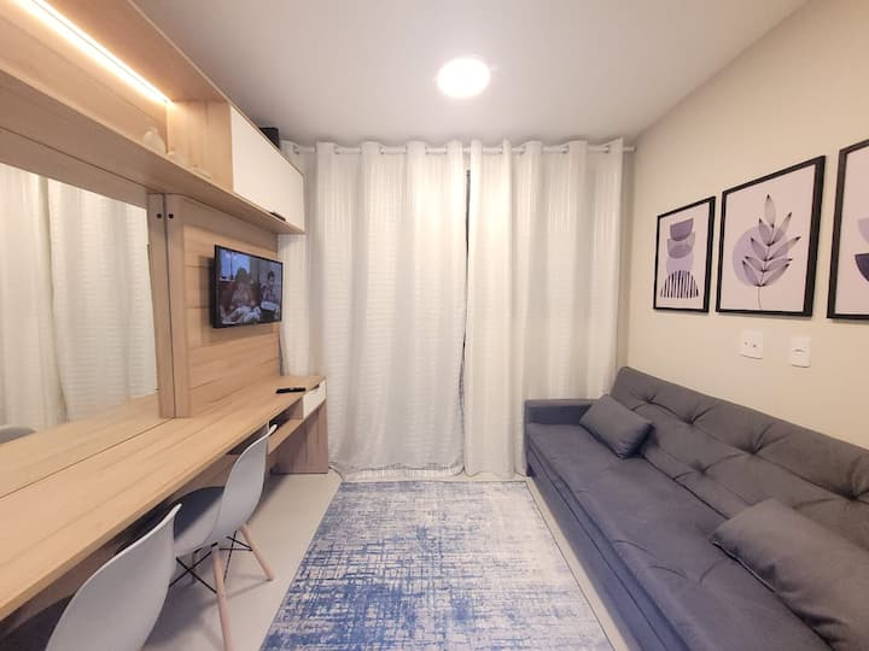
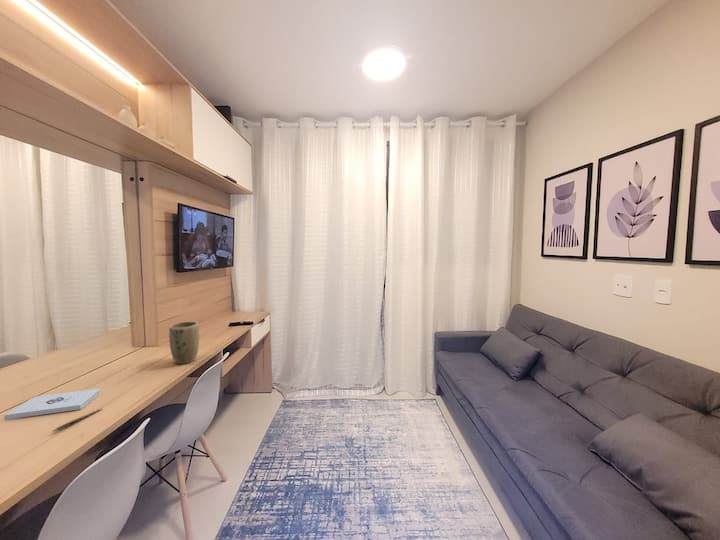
+ notepad (57, 402)
+ pen (79, 418)
+ plant pot (184, 342)
